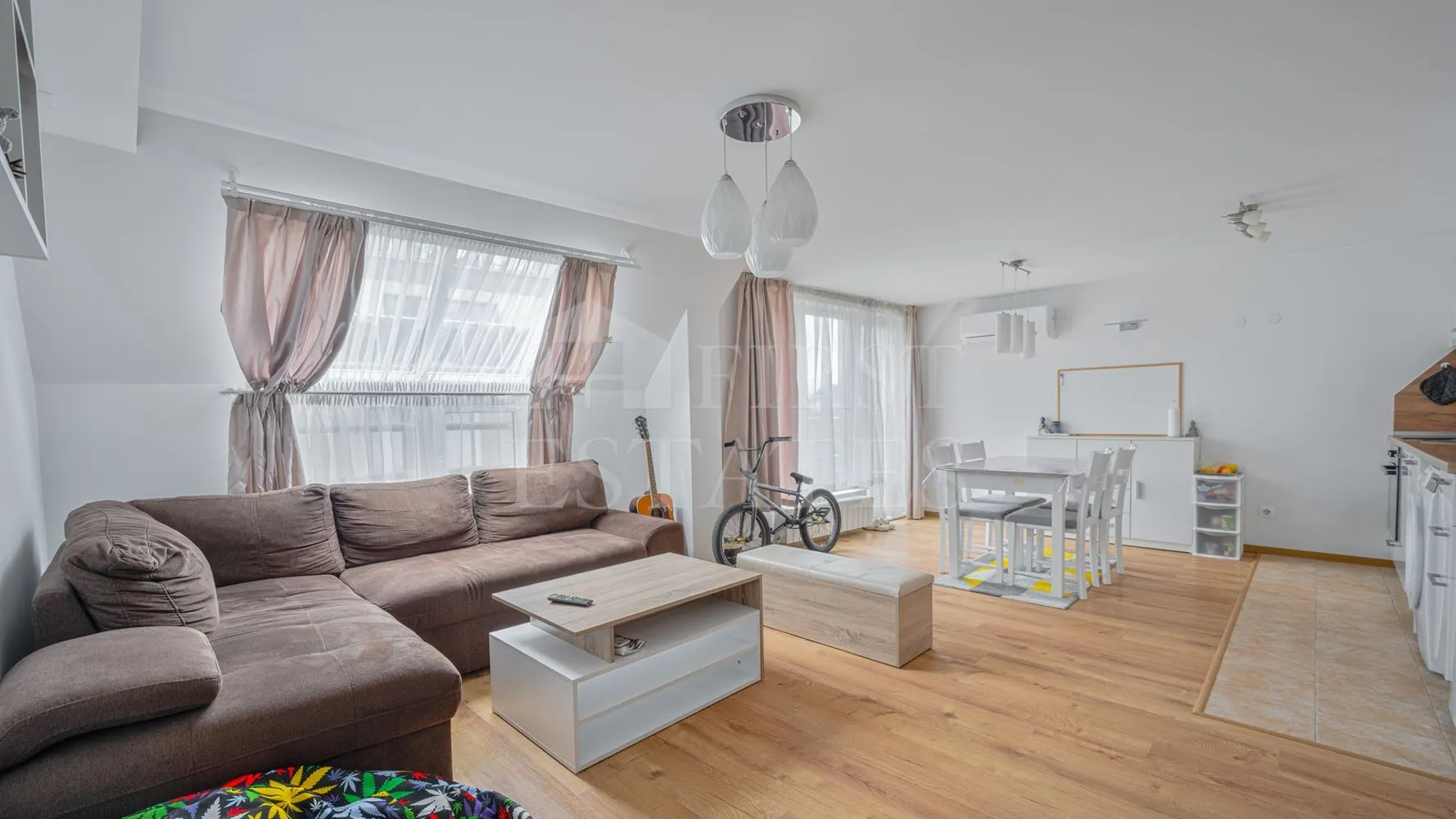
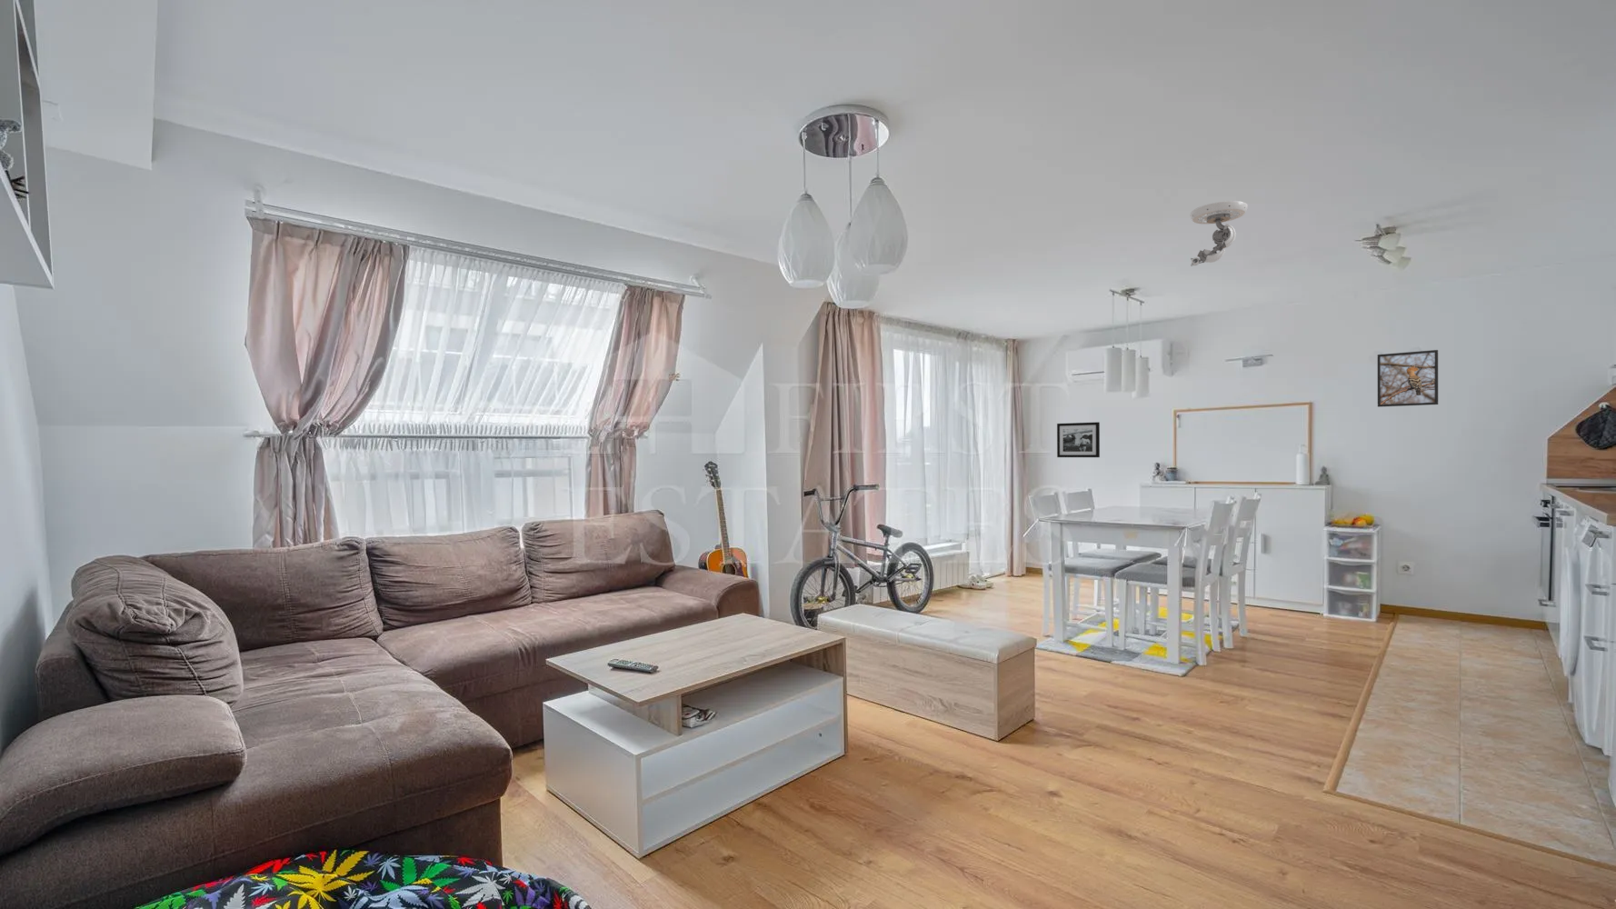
+ picture frame (1077, 440)
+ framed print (1407, 378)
+ security camera (1218, 234)
